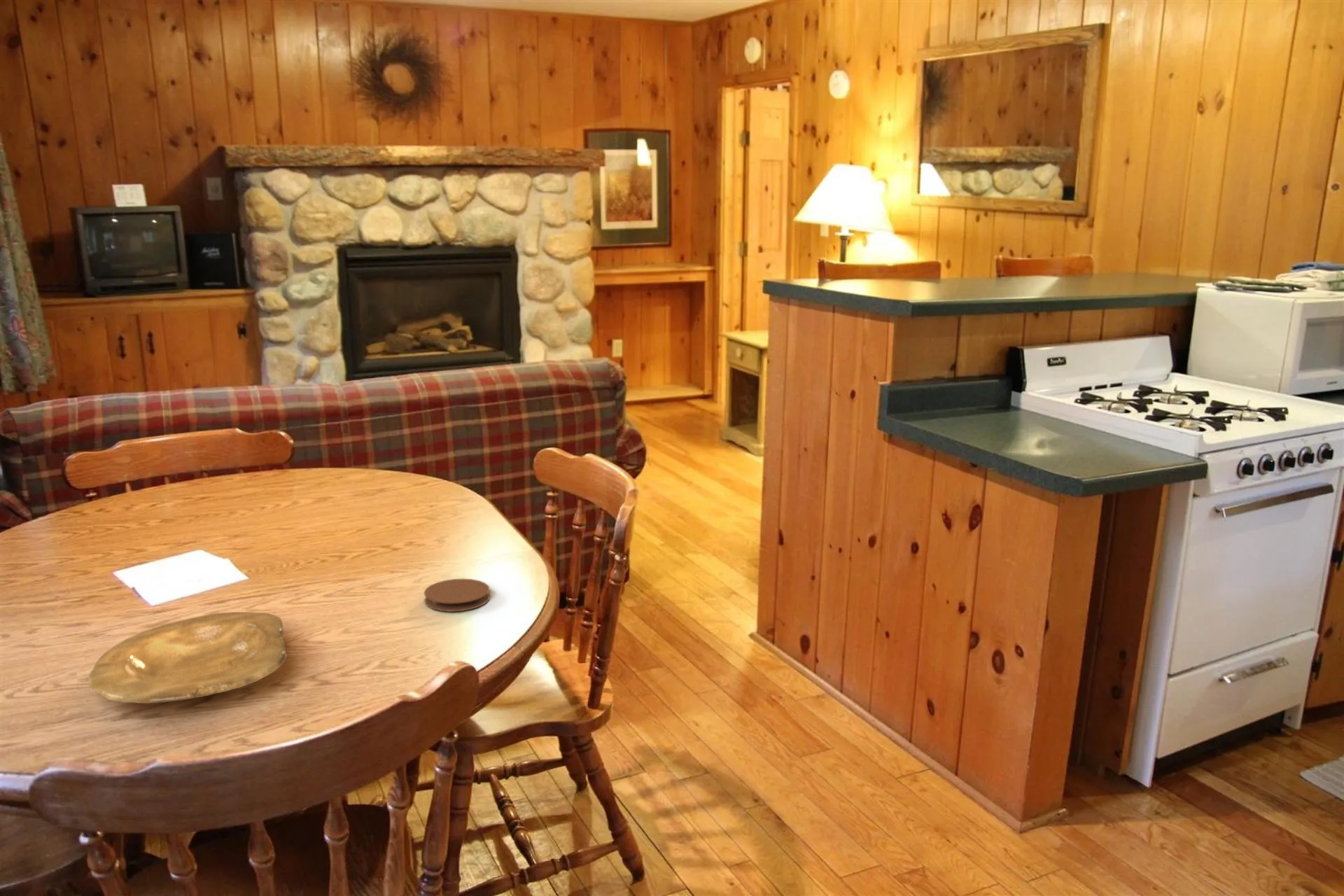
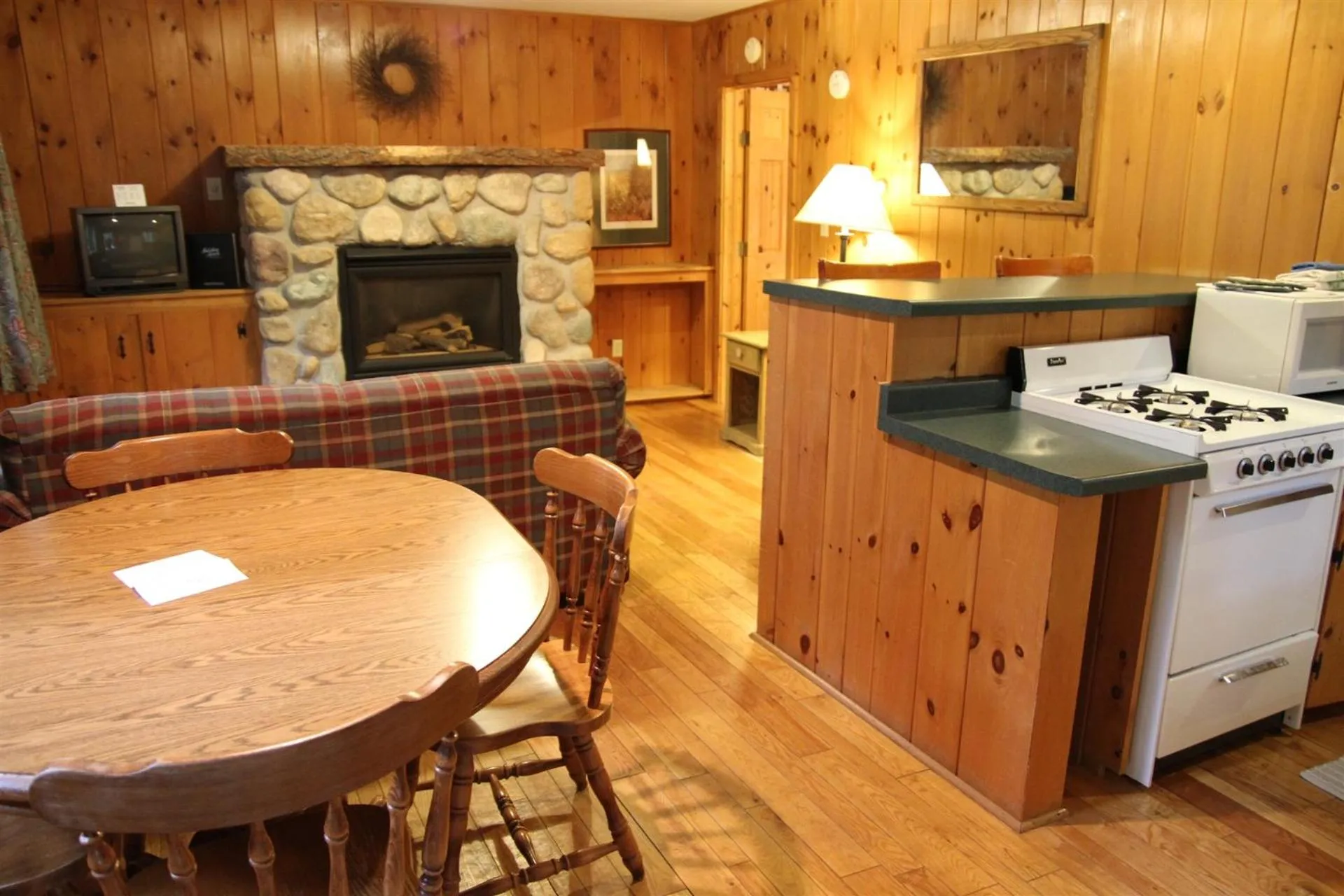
- coaster (457, 594)
- plate (195, 662)
